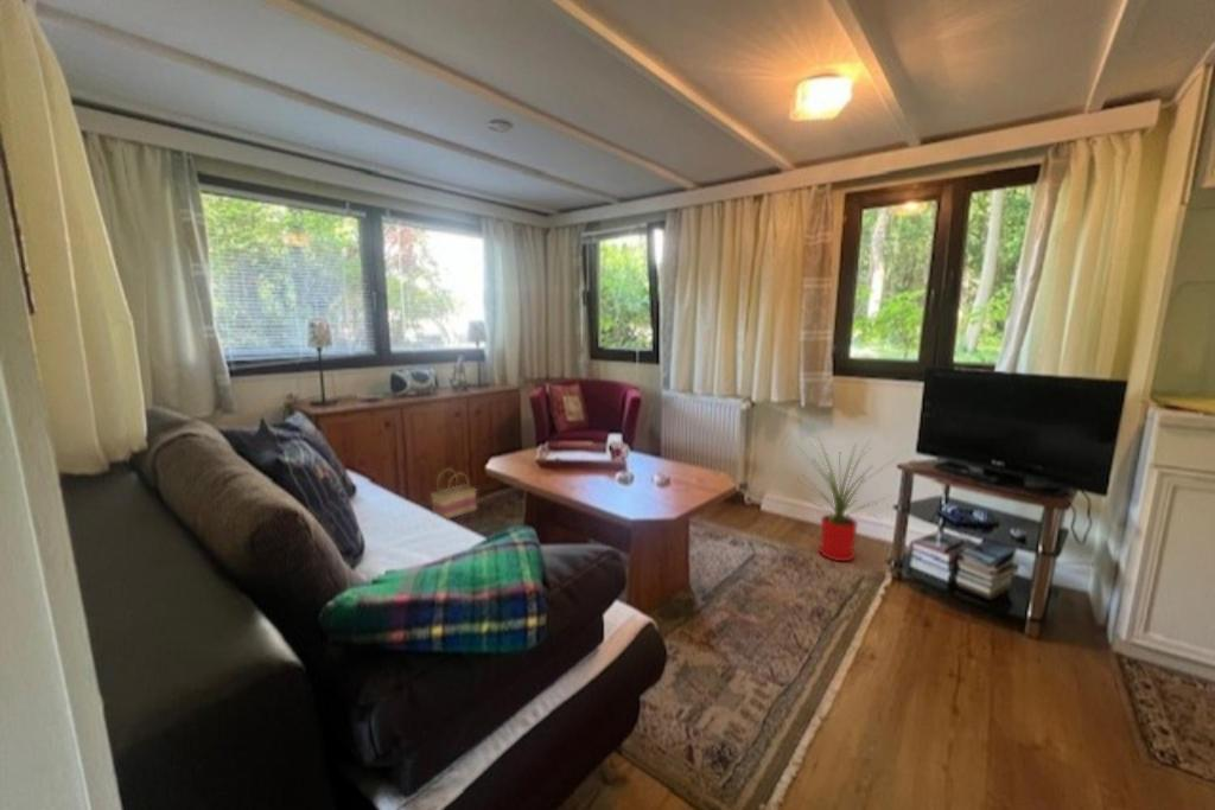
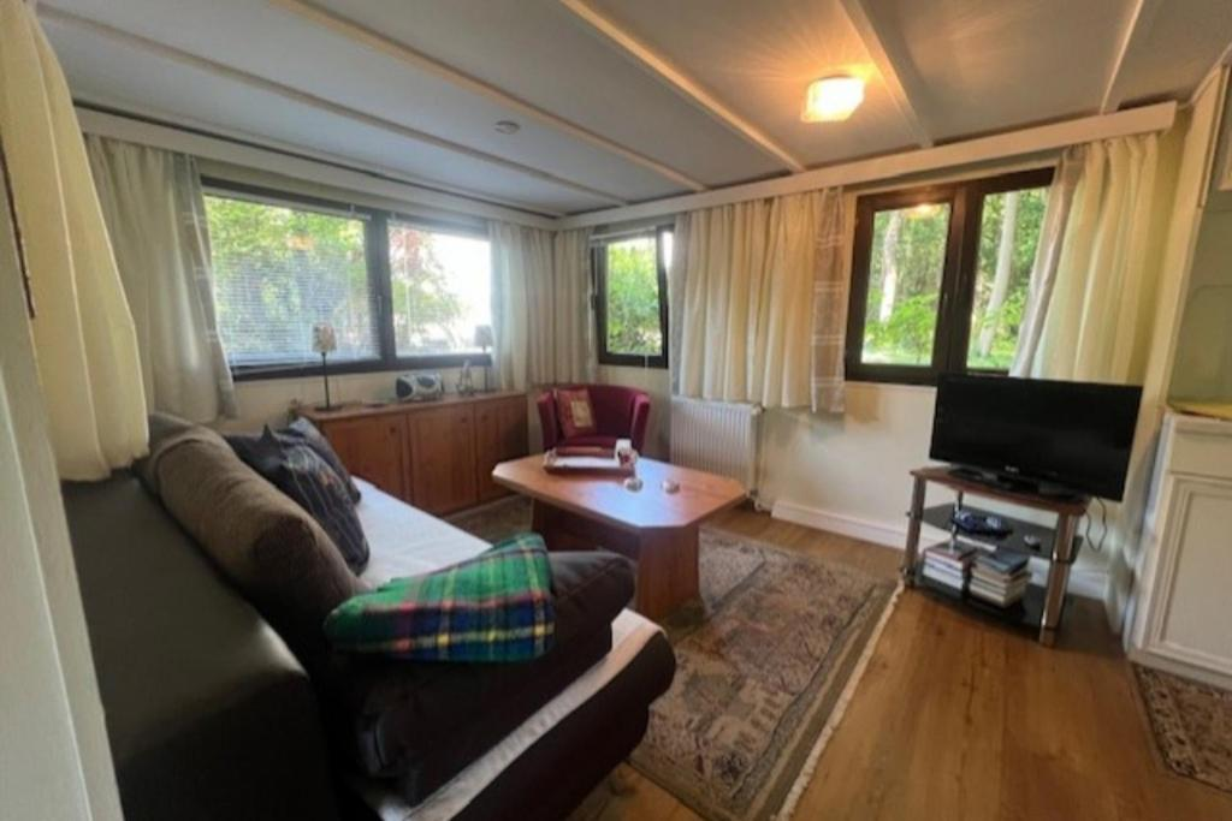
- house plant (841, 497)
- basket (453, 492)
